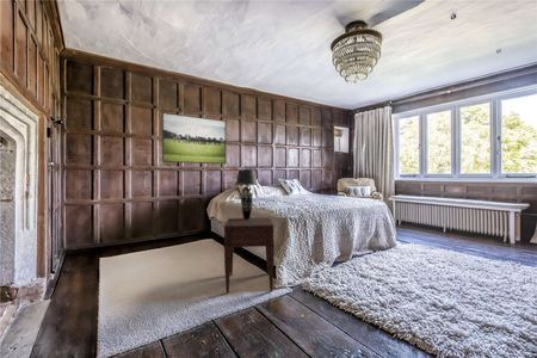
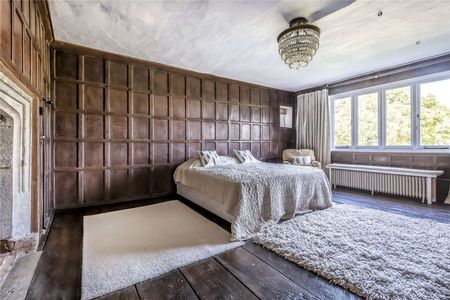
- table lamp (246, 195)
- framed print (196, 140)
- nightstand (249, 246)
